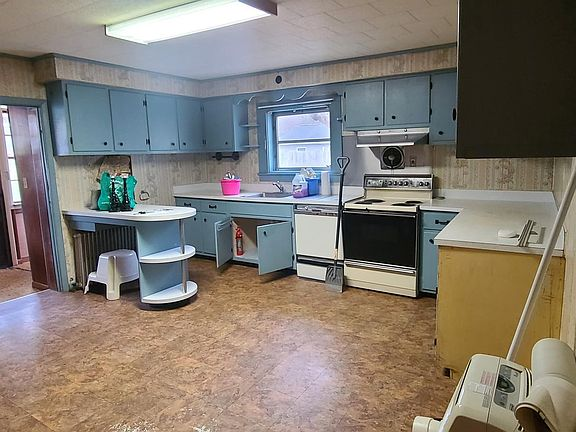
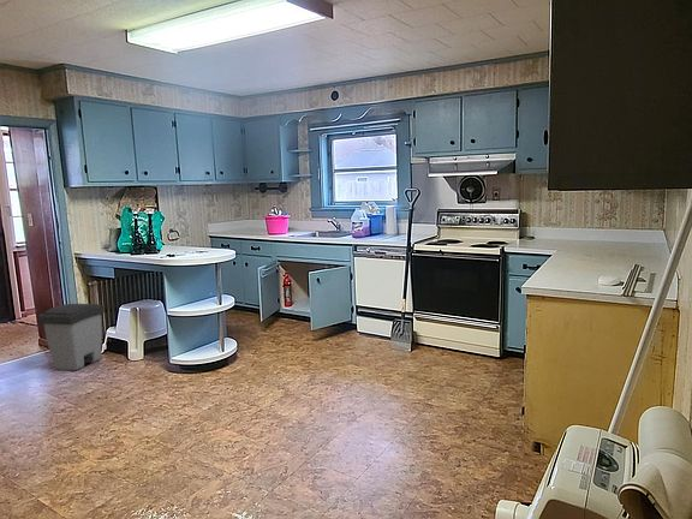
+ trash can (73, 335)
